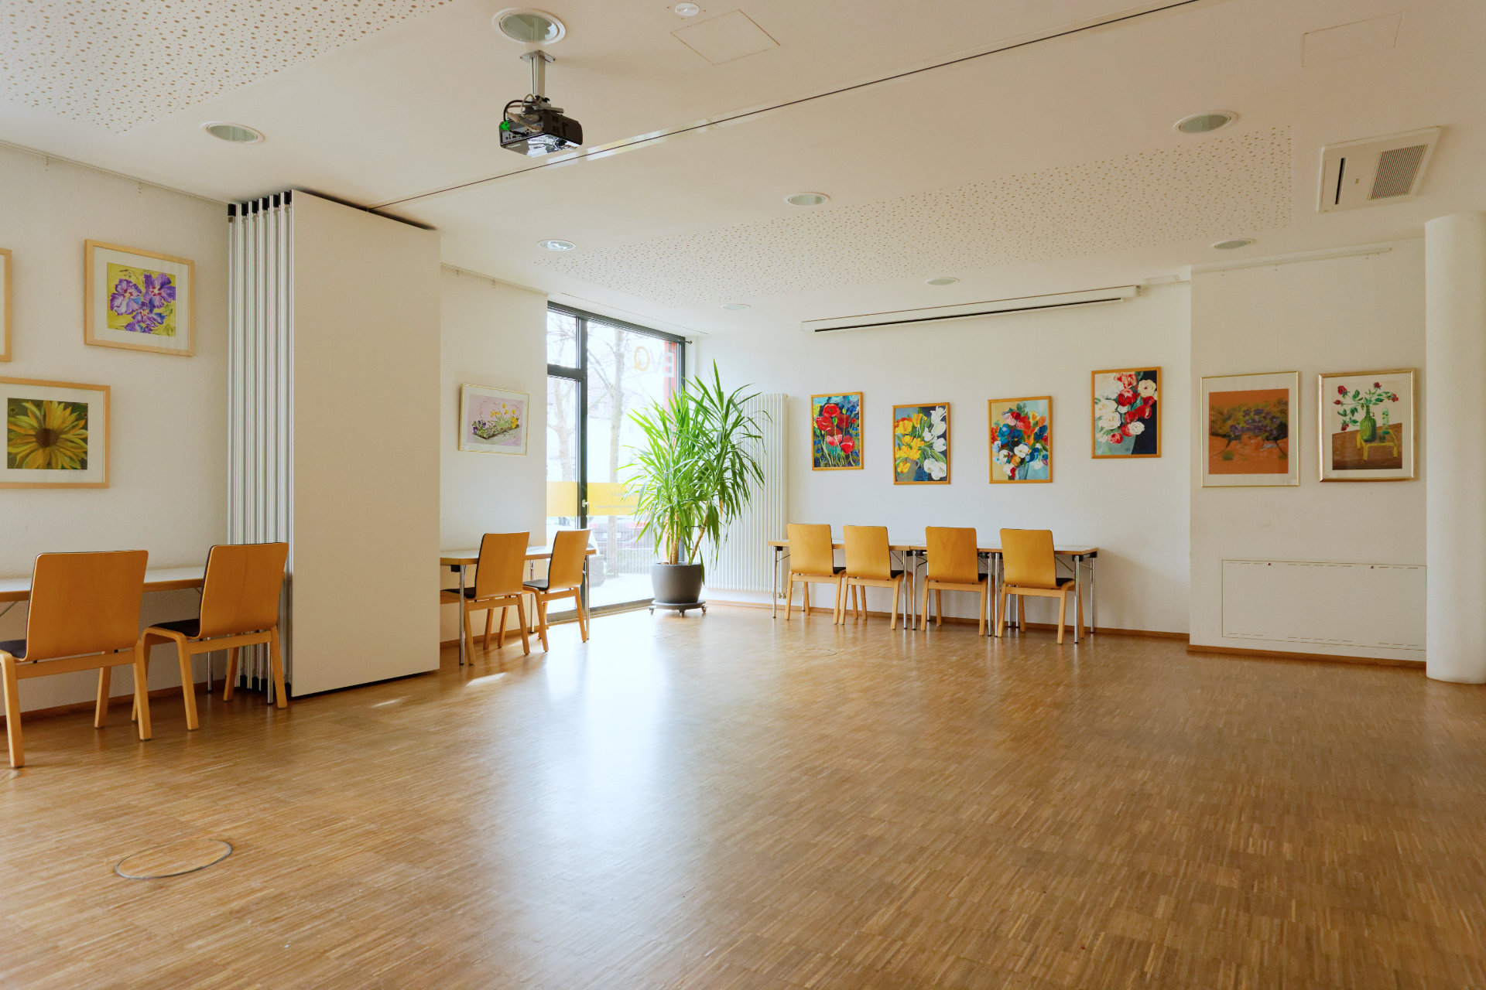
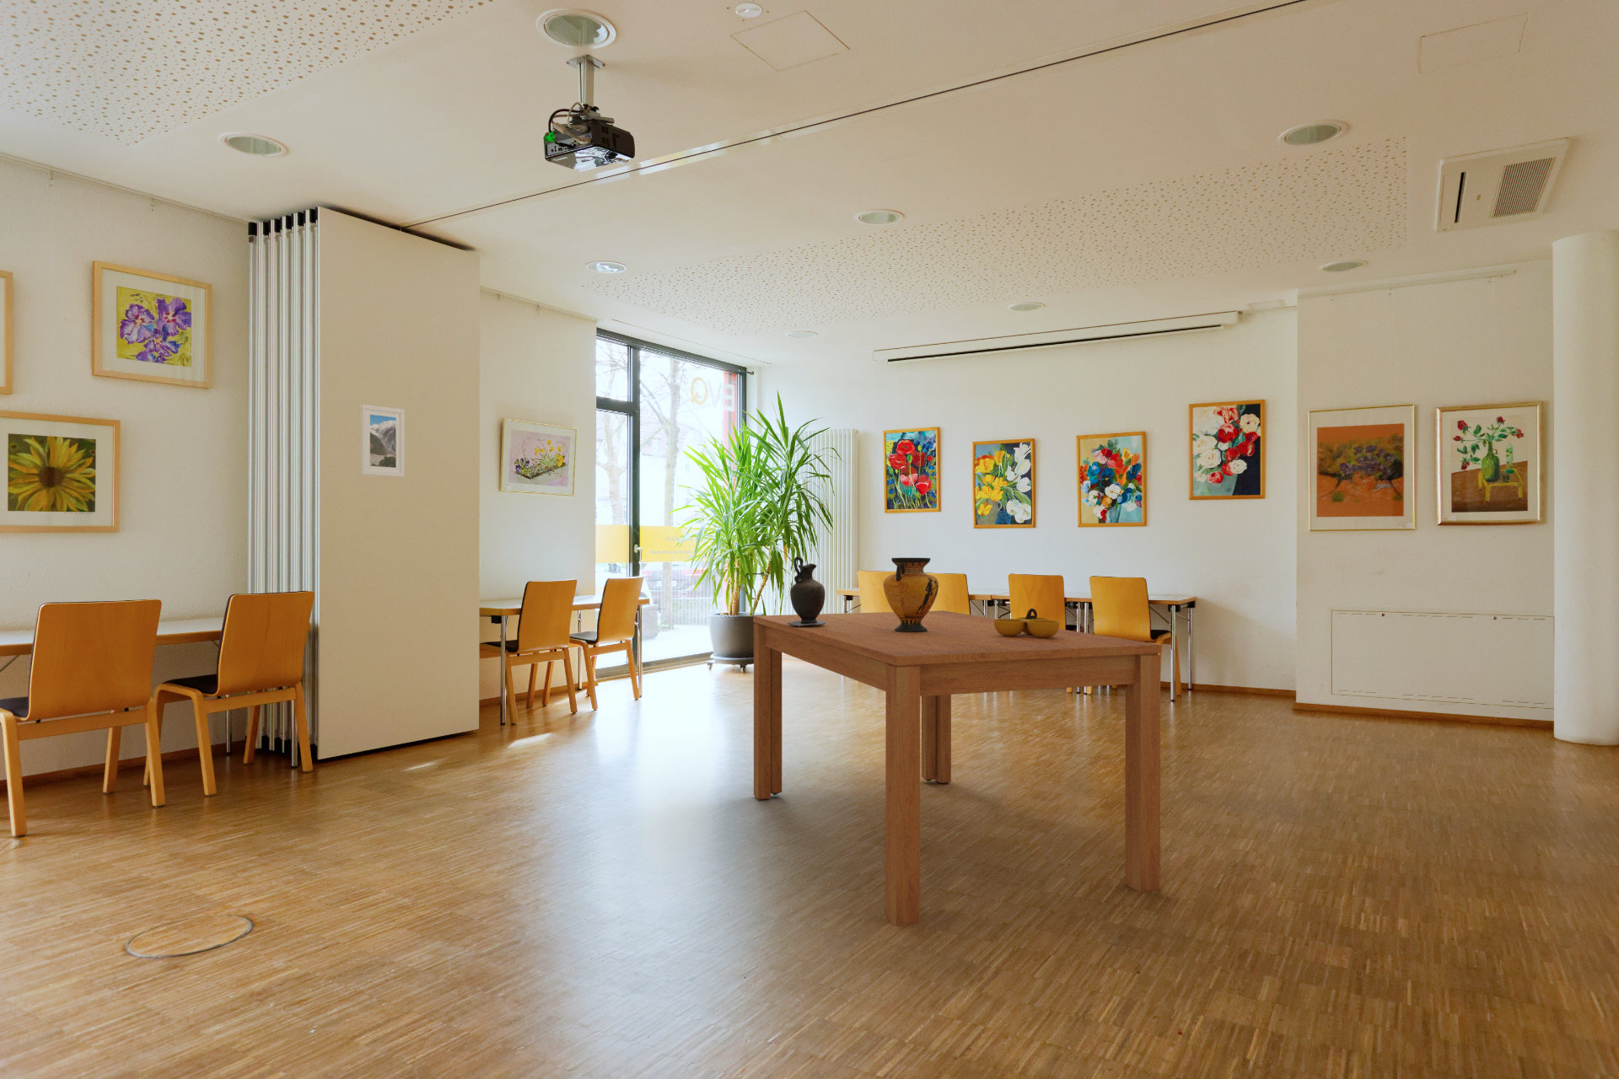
+ pitcher (806, 591)
+ decorative bowl (1031, 623)
+ vase (911, 594)
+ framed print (382, 441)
+ dining table (925, 731)
